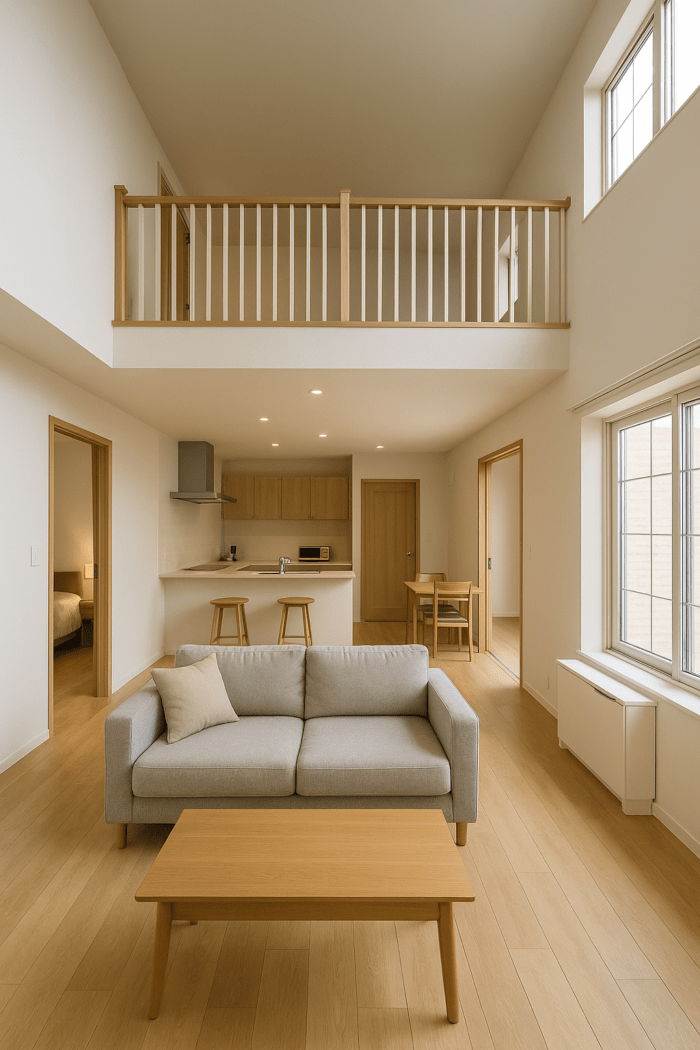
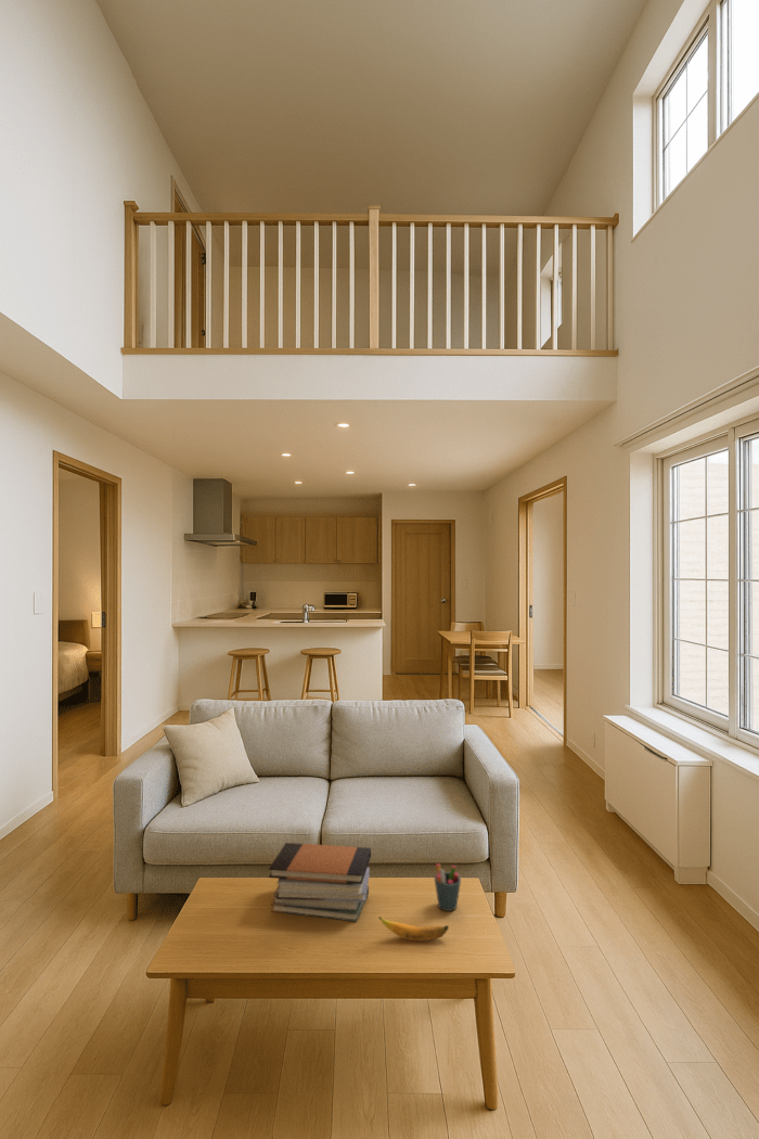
+ banana (413, 927)
+ pen holder (447, 884)
+ book stack (322, 880)
